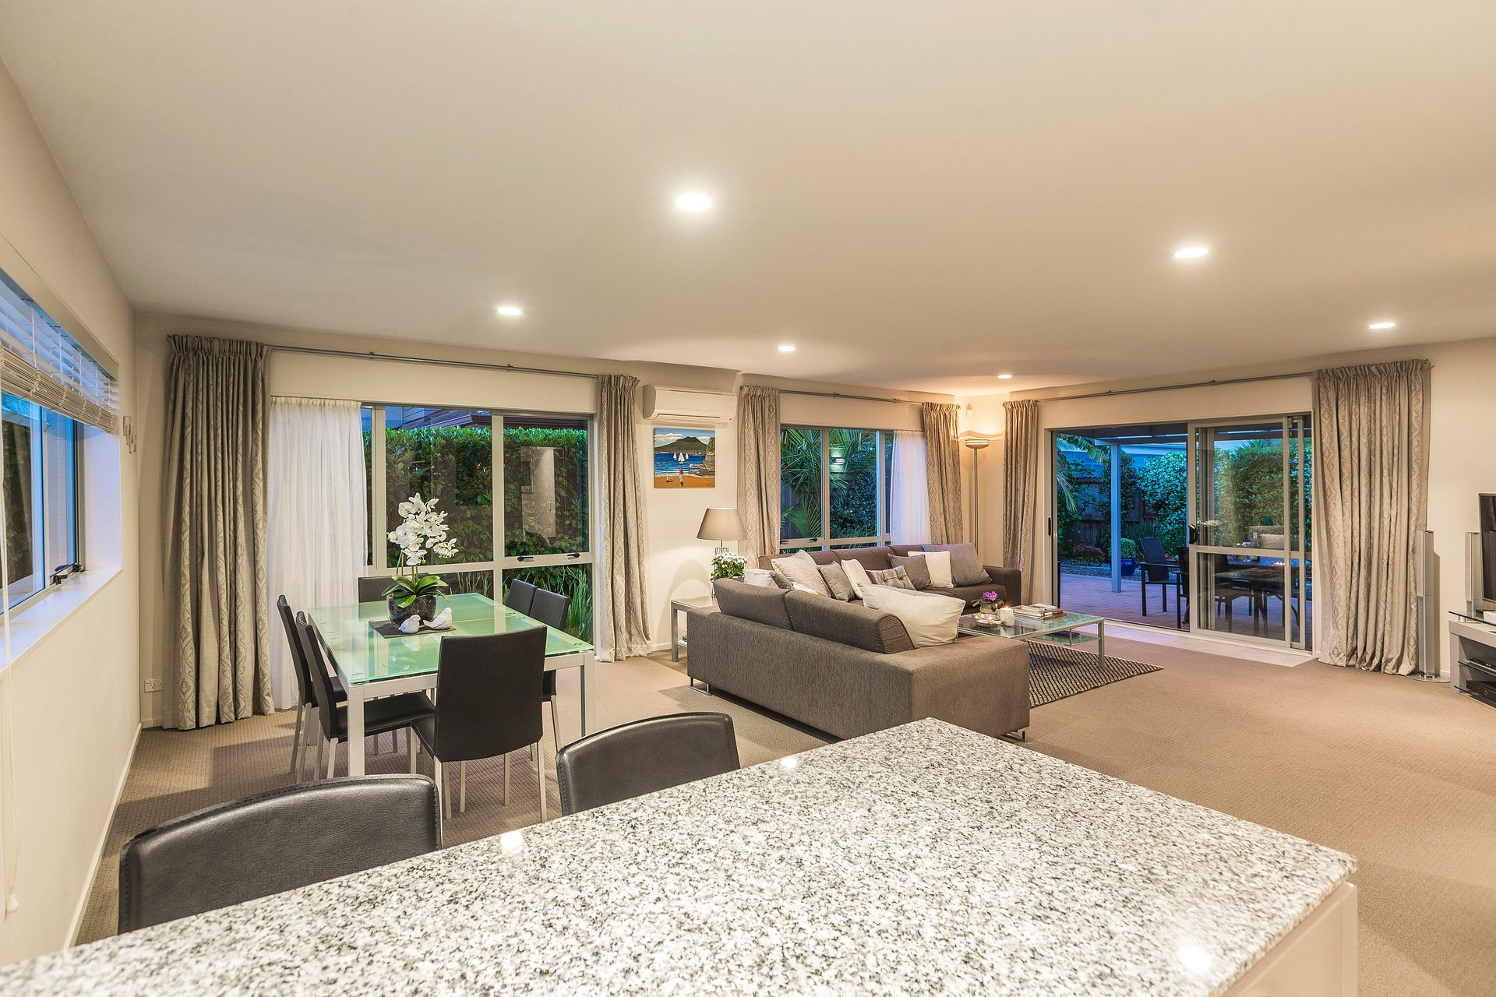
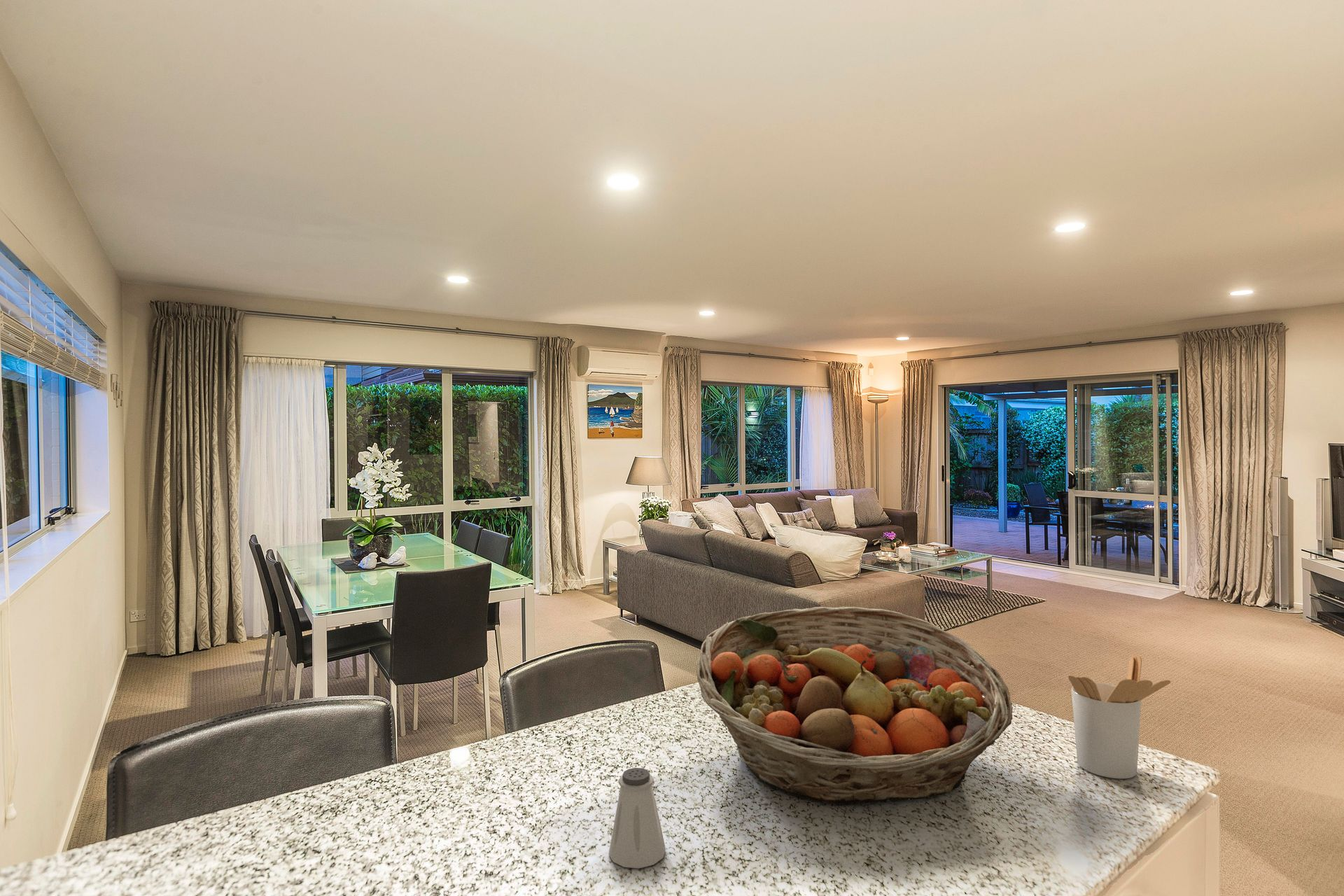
+ utensil holder (1118, 718)
+ fruit basket (847, 694)
+ saltshaker (636, 812)
